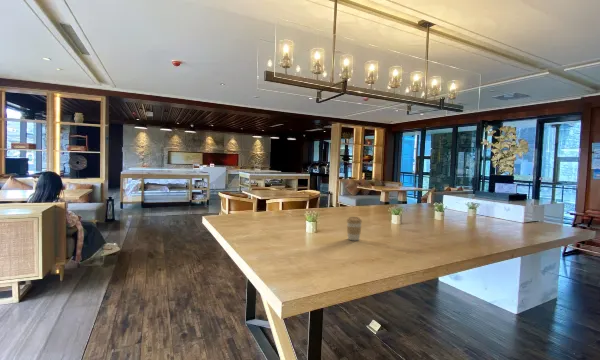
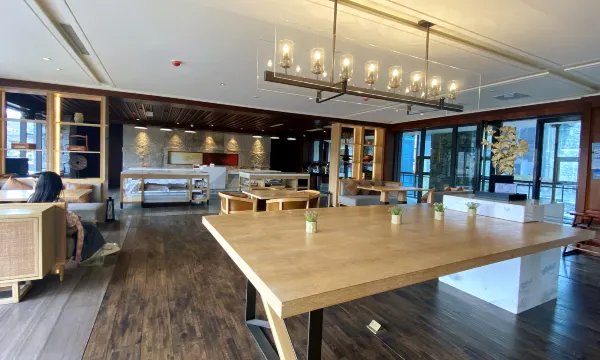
- coffee cup (353, 228)
